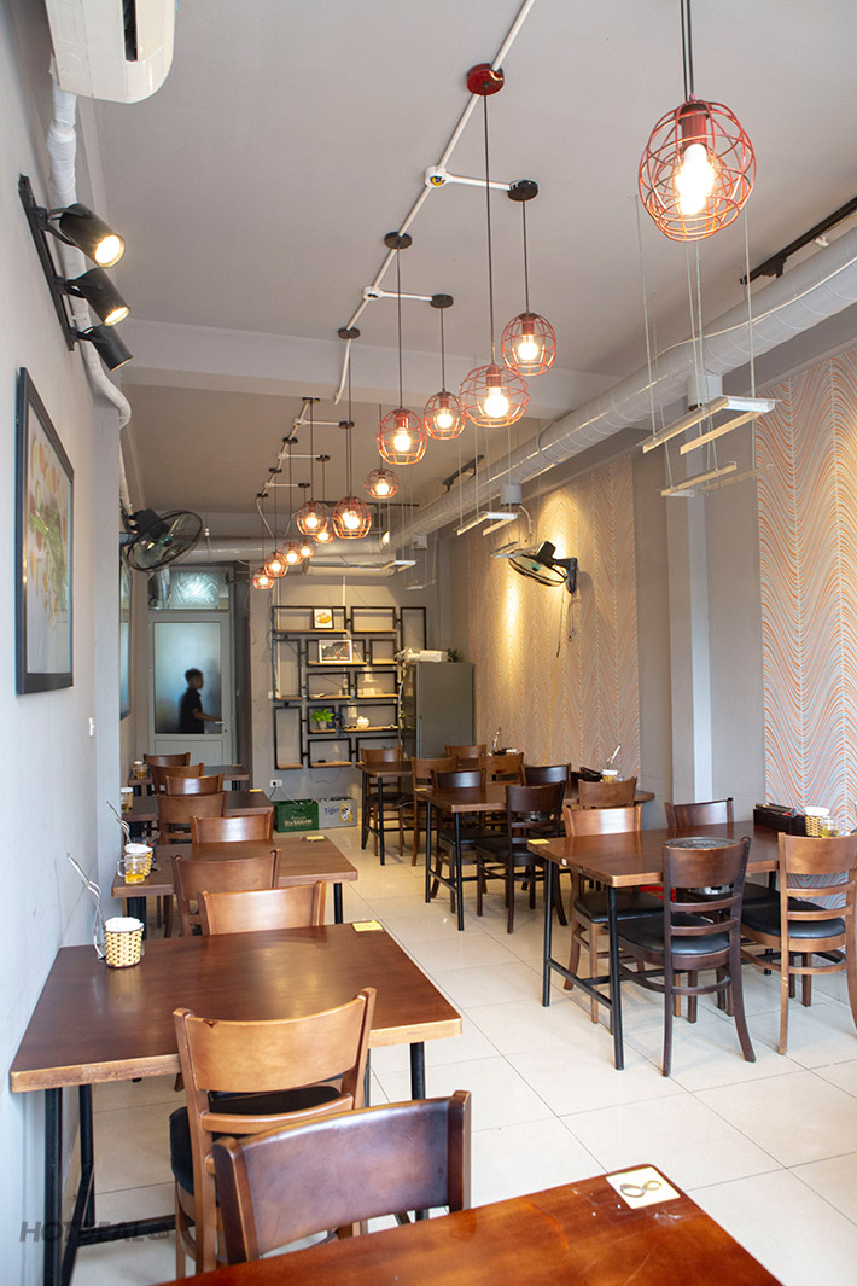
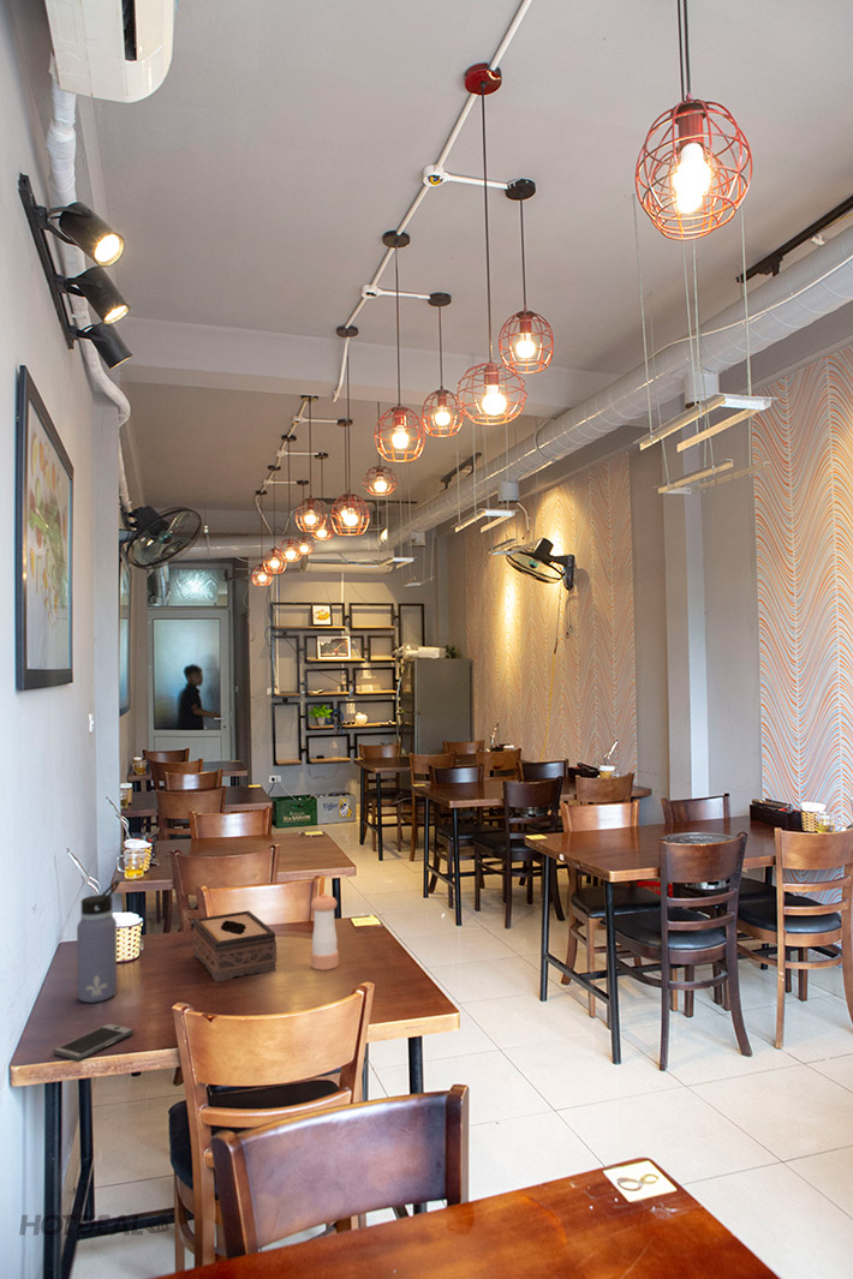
+ pepper shaker (324, 928)
+ water bottle (99, 939)
+ tissue box (233, 944)
+ smartphone (94, 1041)
